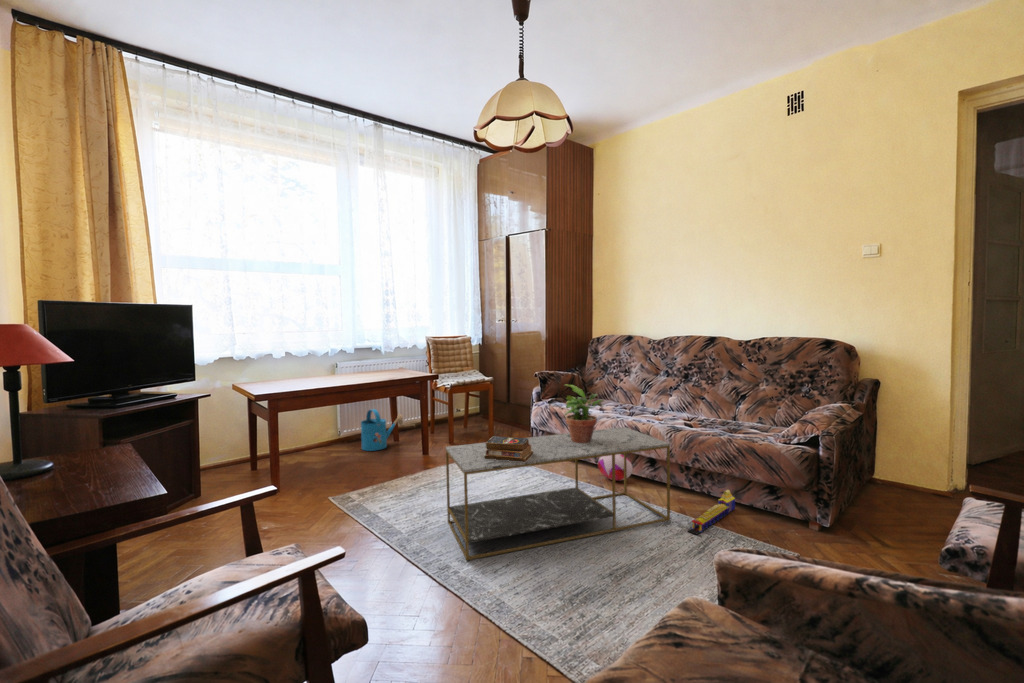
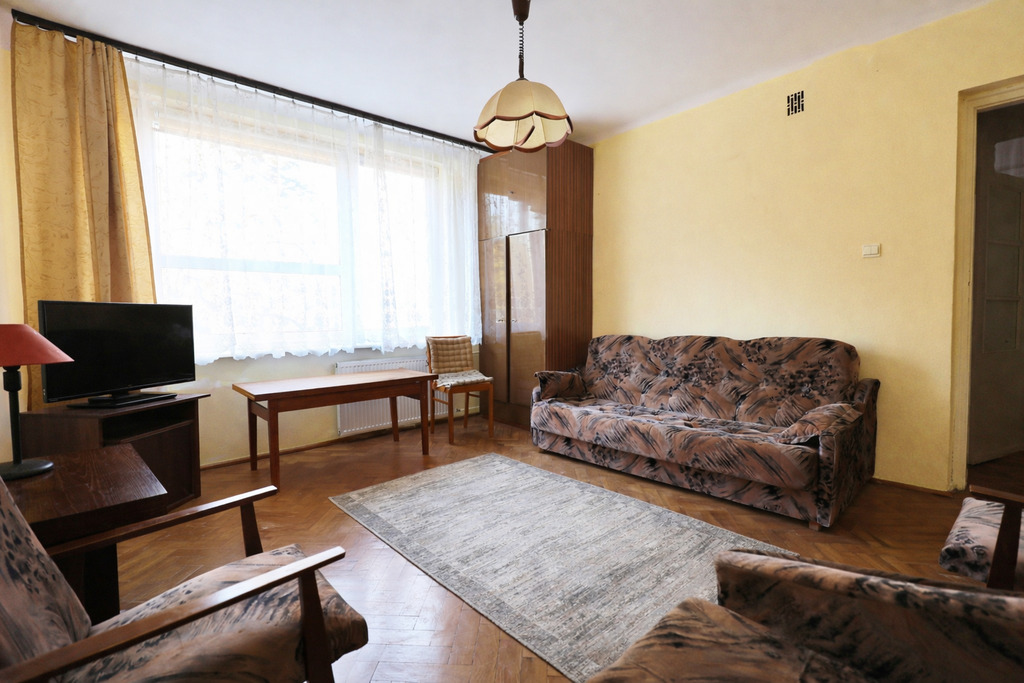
- plush toy (615, 466)
- potted plant (586, 413)
- architectural model (712, 509)
- watering can (382, 427)
- coffee table (561, 489)
- books (508, 447)
